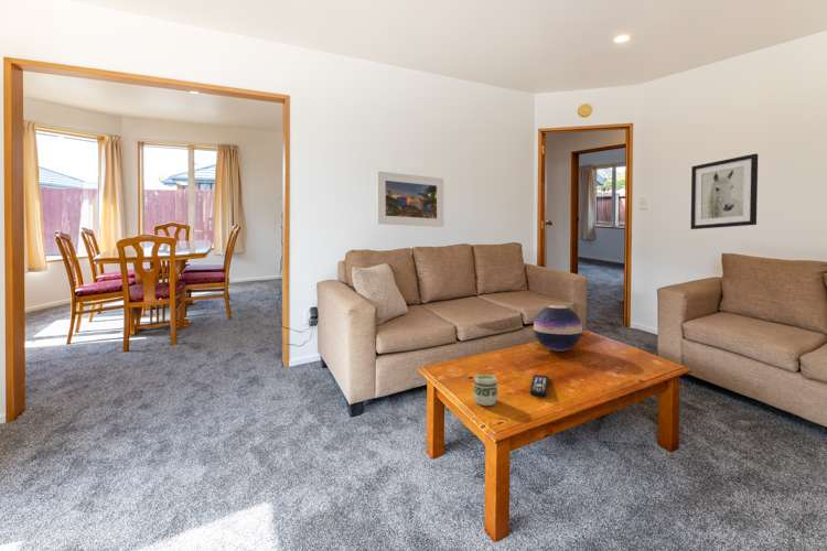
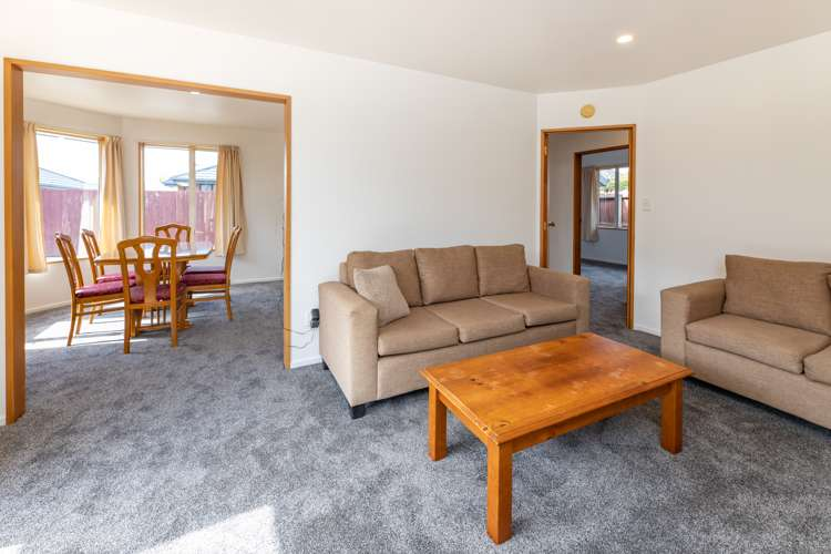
- decorative sphere (557, 327)
- remote control (539, 385)
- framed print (411, 199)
- cup (485, 389)
- wall art (722, 194)
